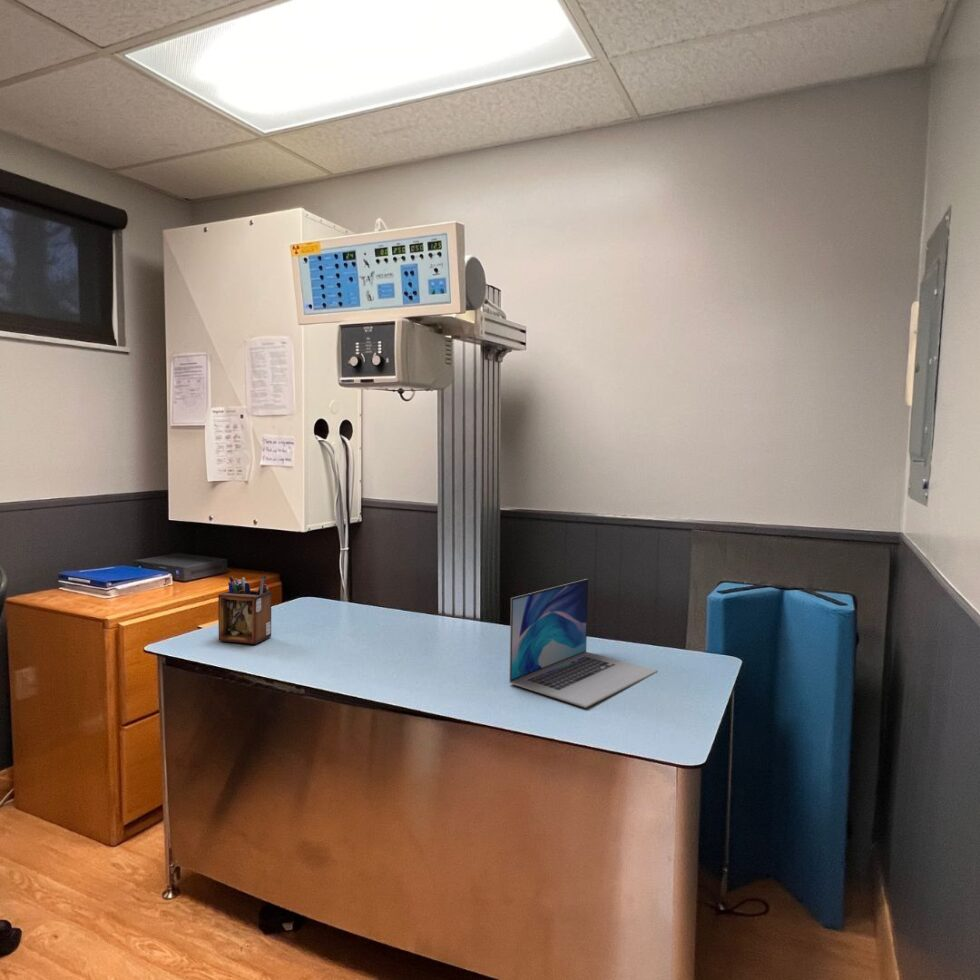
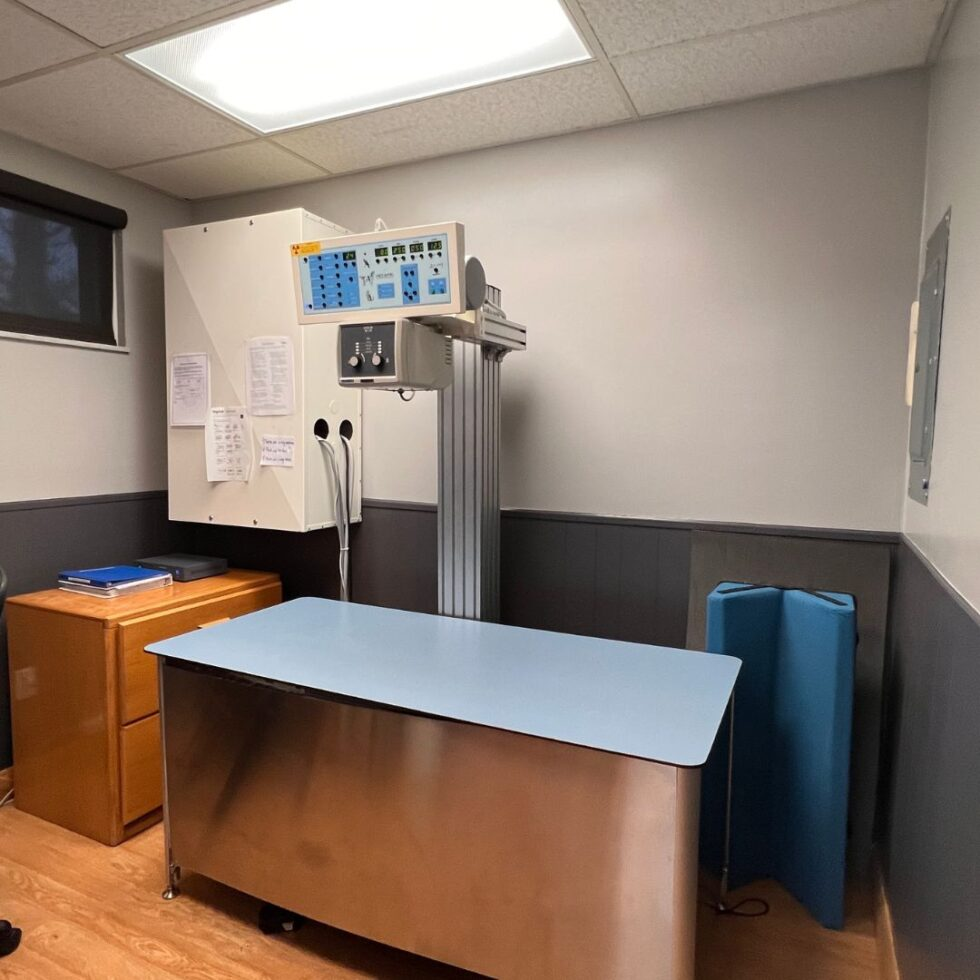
- laptop (586, 636)
- desk organizer (245, 607)
